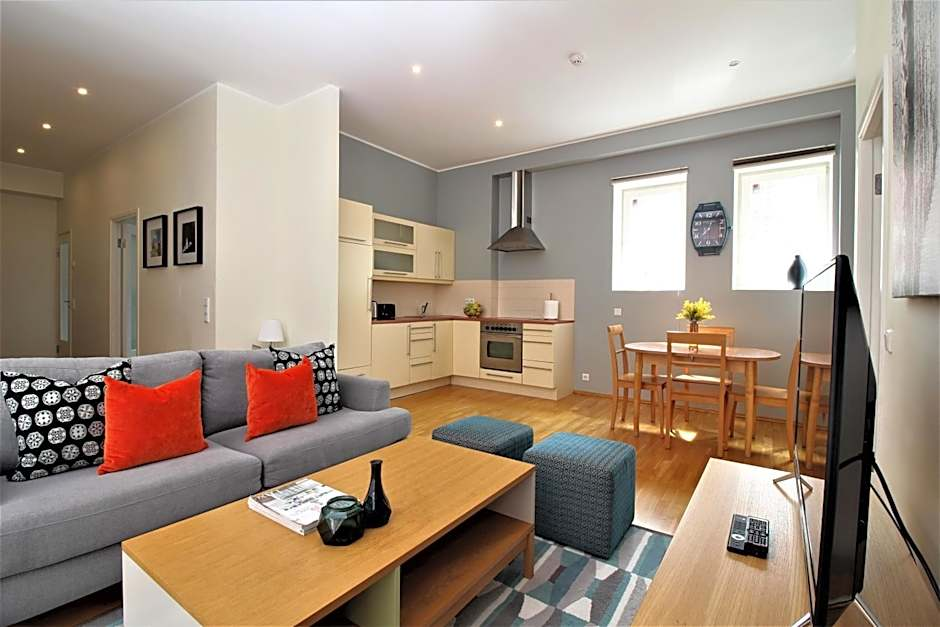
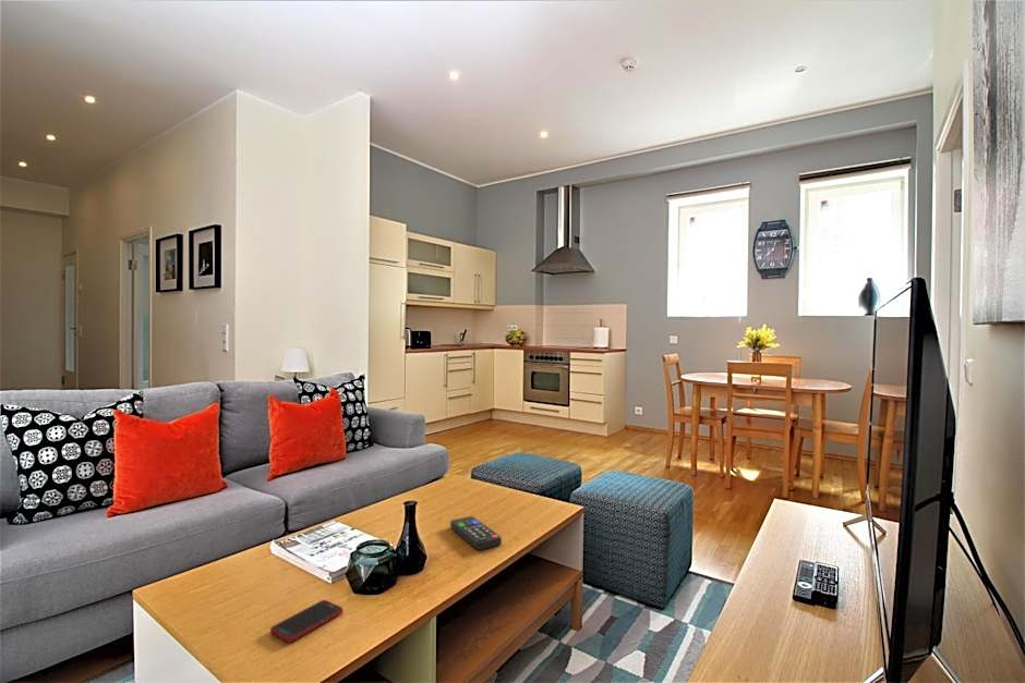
+ remote control (474, 530)
+ cell phone (308, 620)
